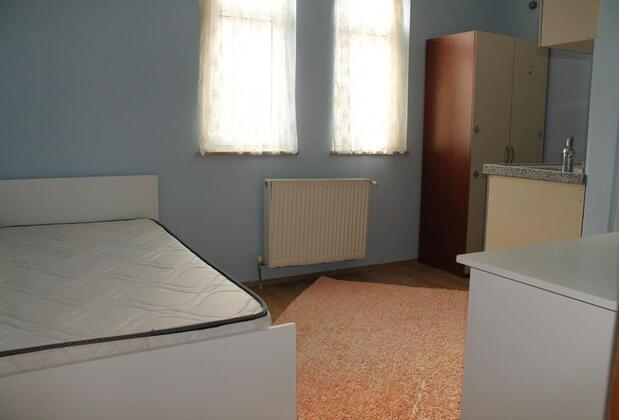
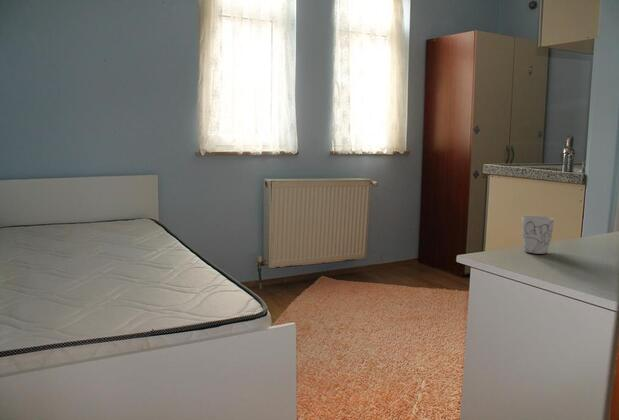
+ mug (538, 234)
